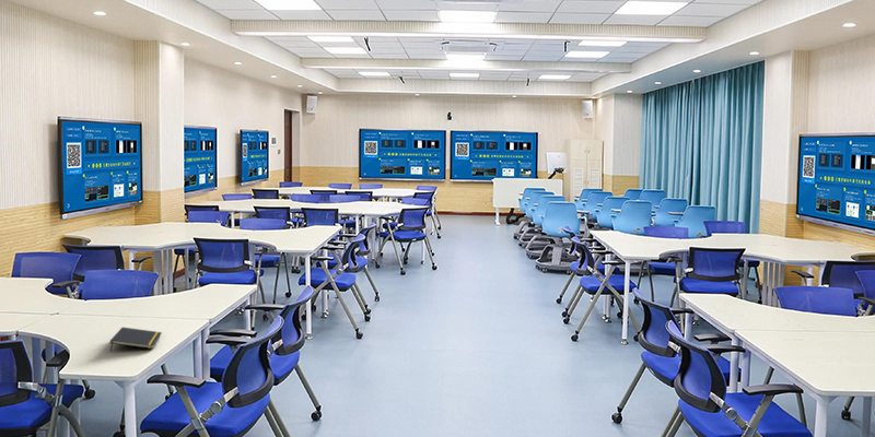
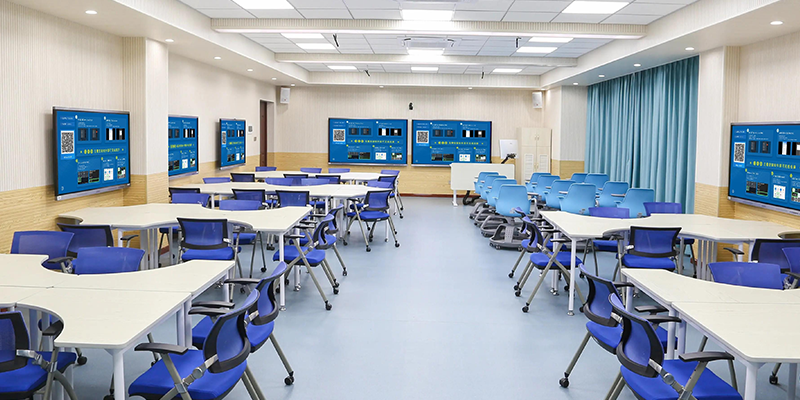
- notepad (137, 338)
